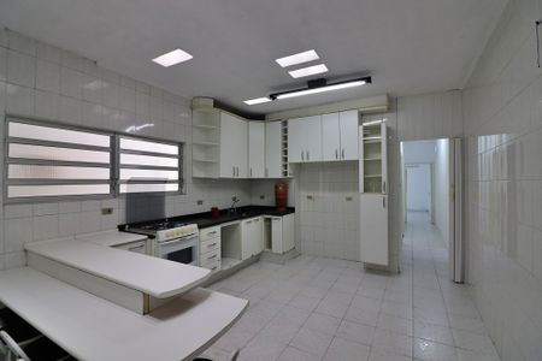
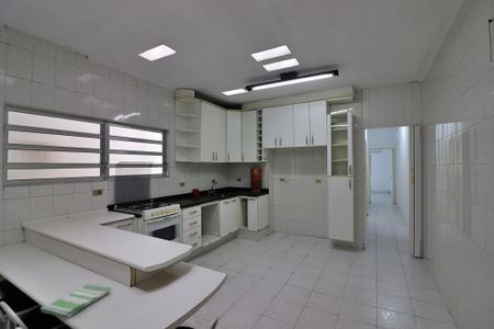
+ dish towel (78, 298)
